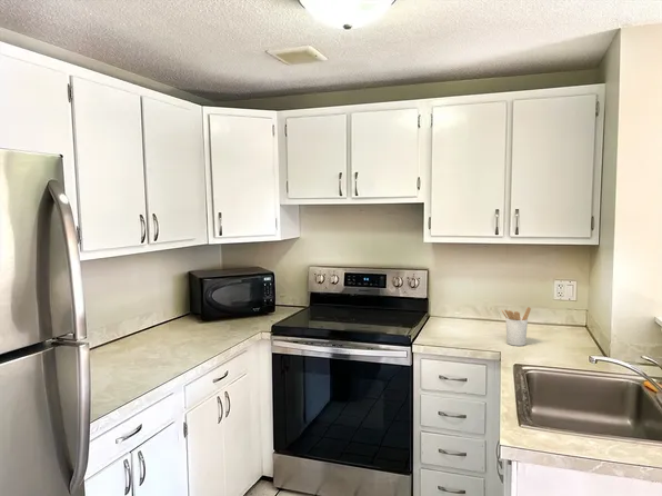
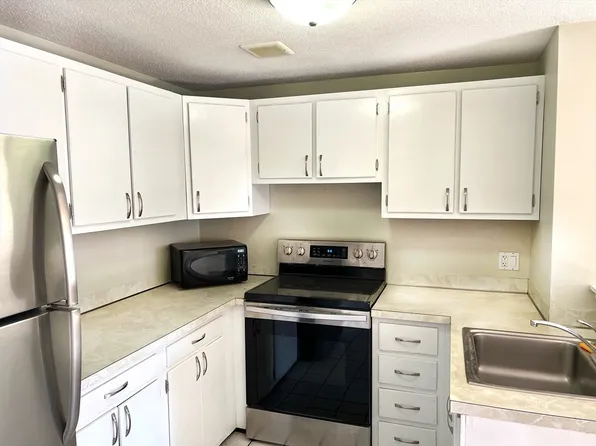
- utensil holder (514, 325)
